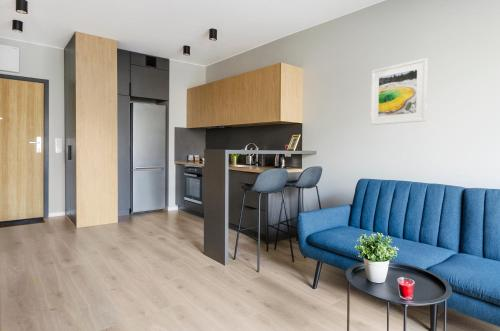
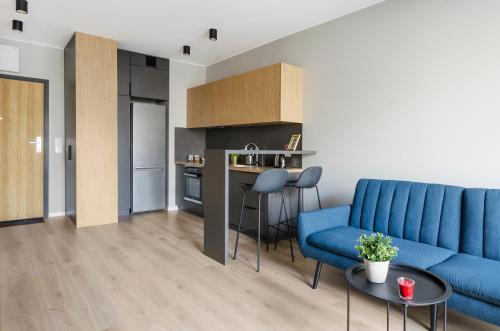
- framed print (397, 94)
